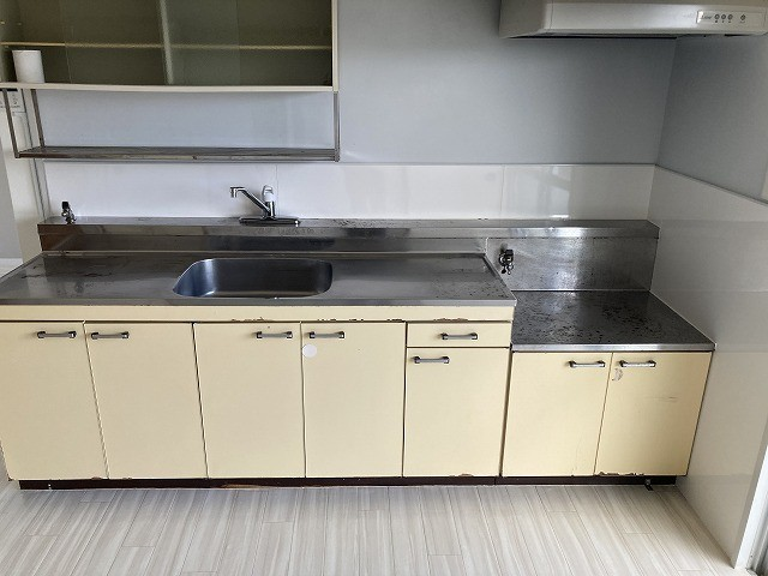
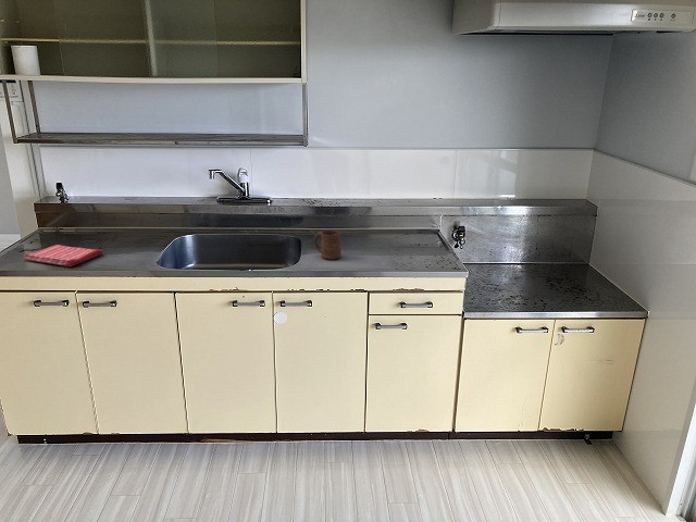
+ dish towel (63, 253)
+ cup (327, 245)
